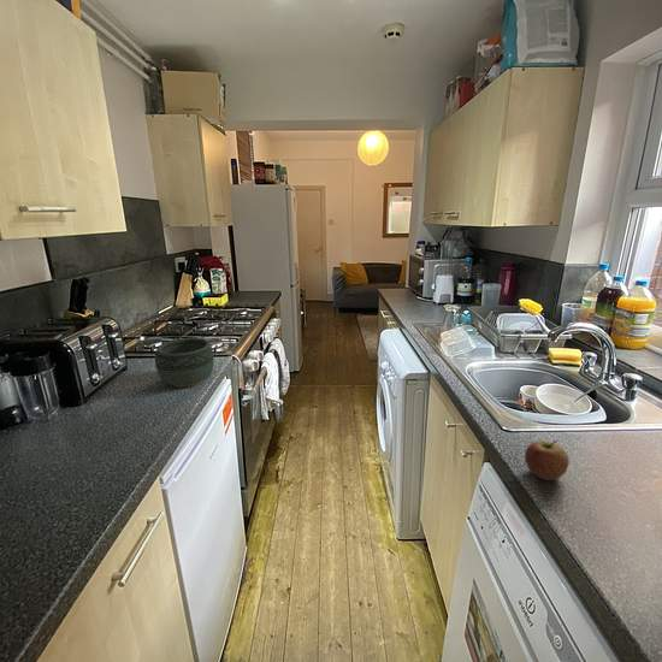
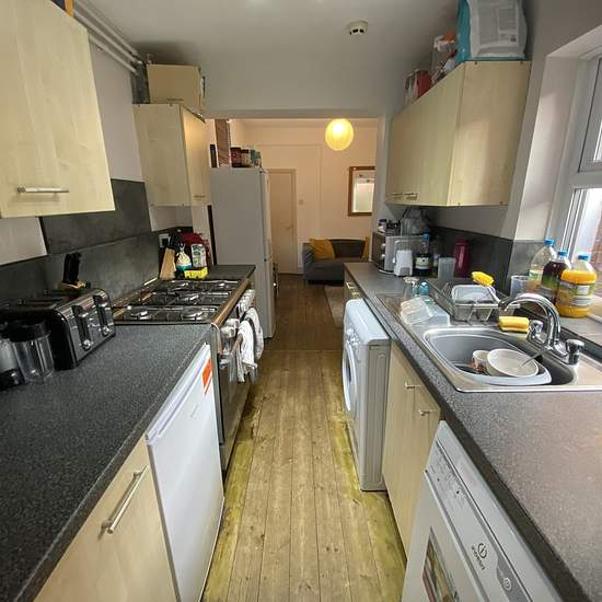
- bowl (185, 362)
- apple (546, 456)
